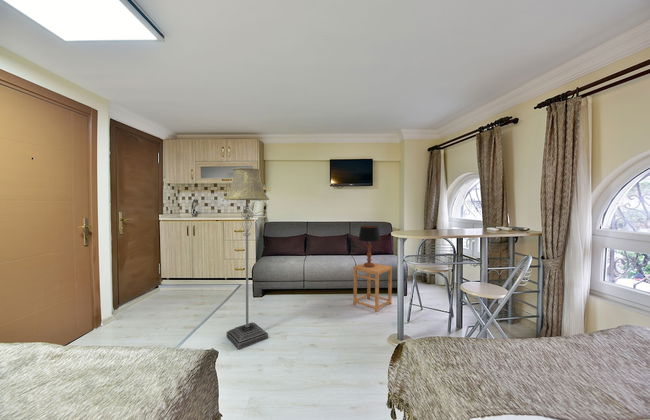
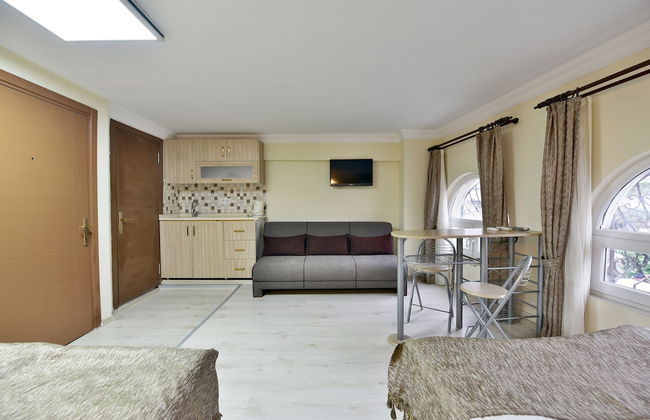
- floor lamp (247, 254)
- table lamp (369, 246)
- side table (375, 285)
